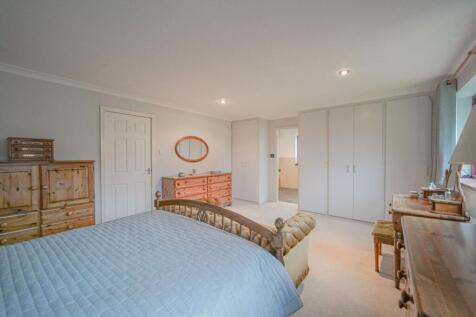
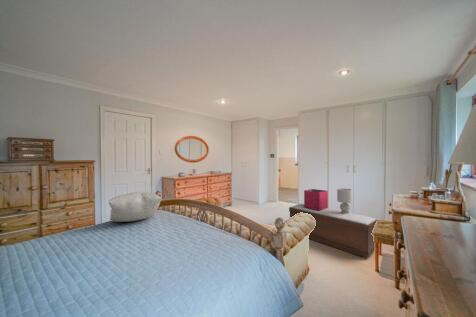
+ storage bin (315, 199)
+ lamp (344, 201)
+ bench (328, 225)
+ pillow (135, 206)
